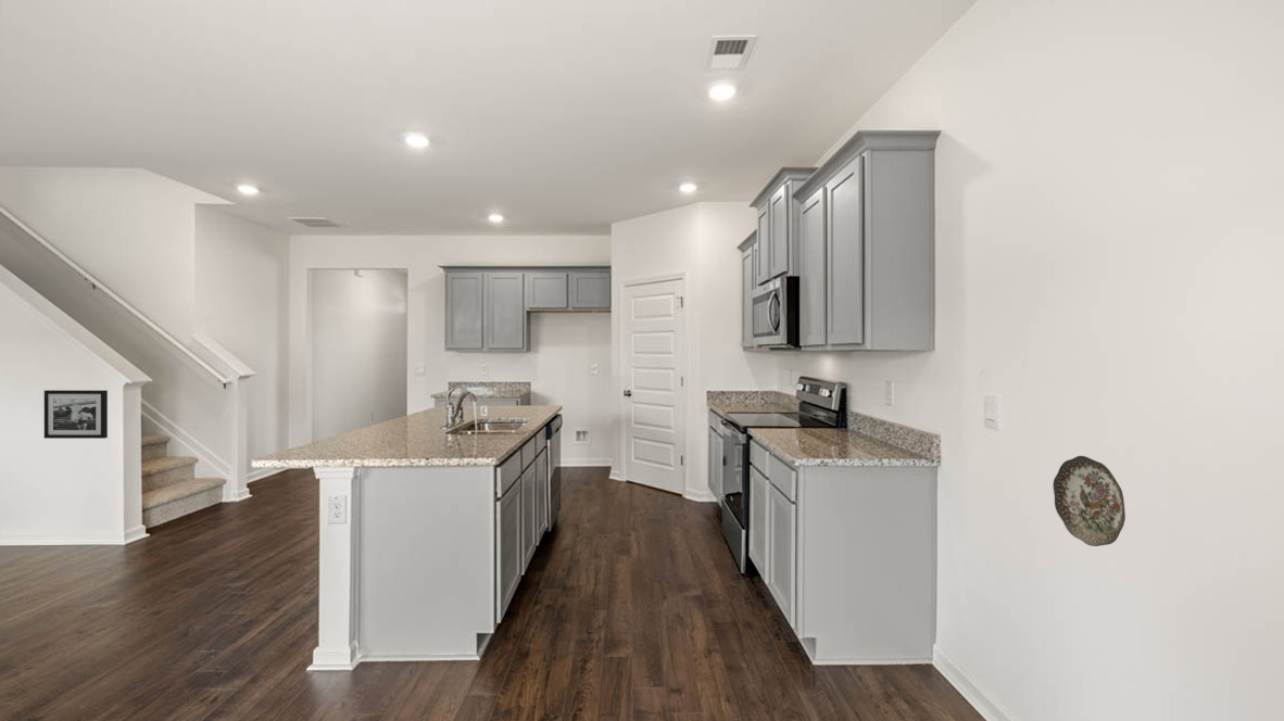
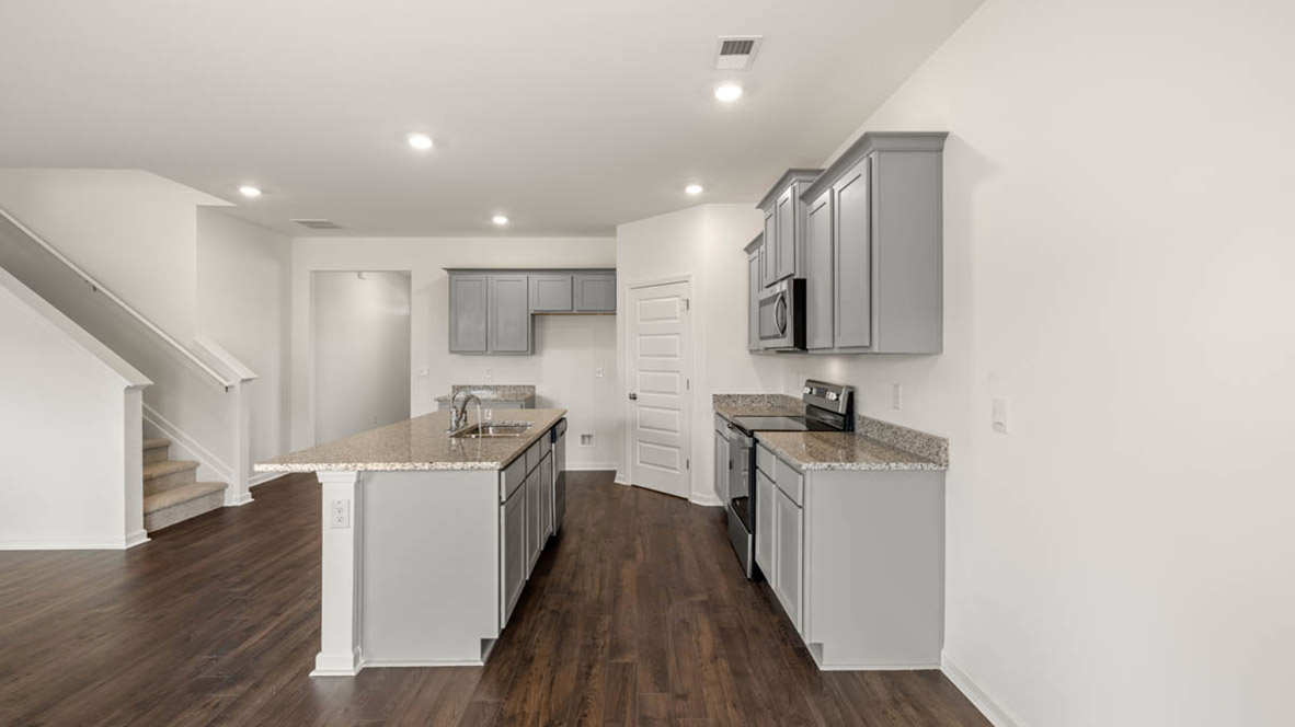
- picture frame (75, 414)
- decorative plate (1090, 499)
